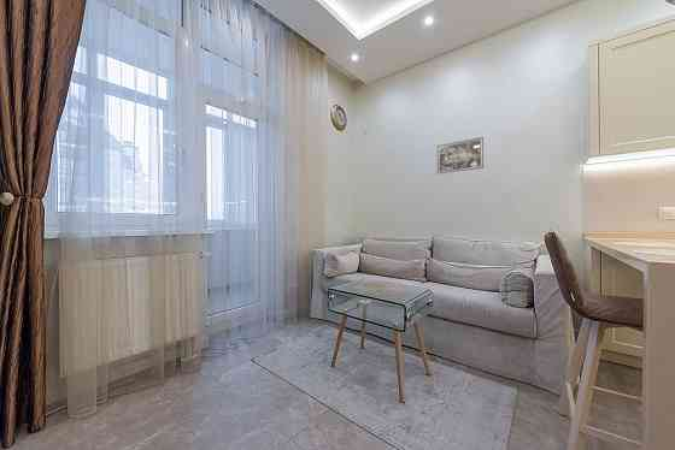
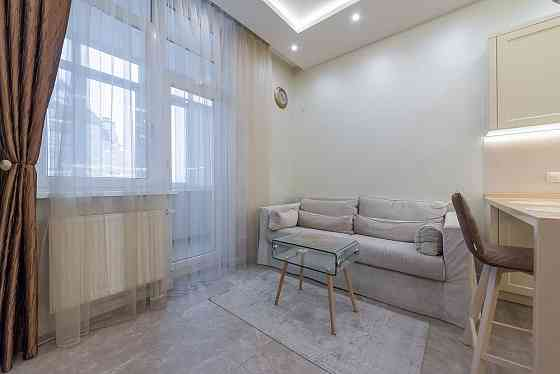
- wall art (458, 155)
